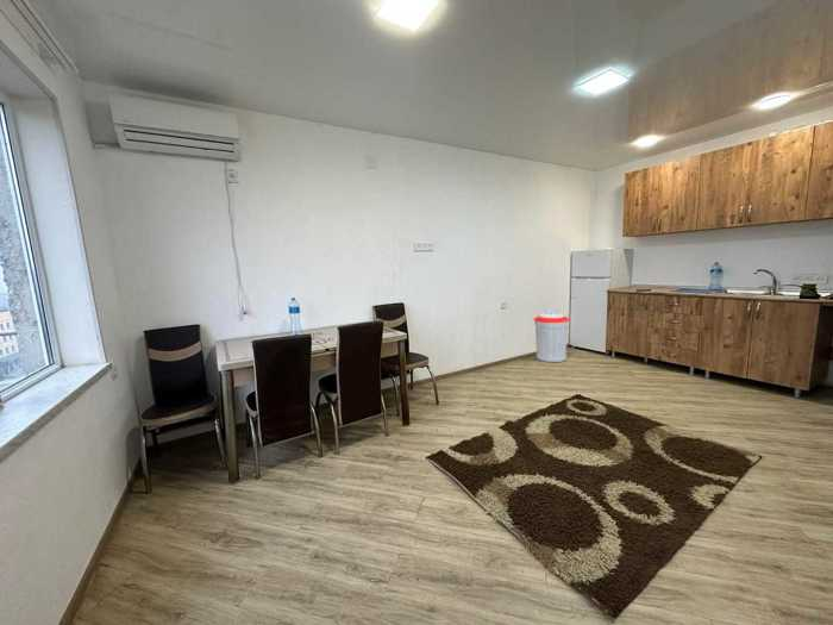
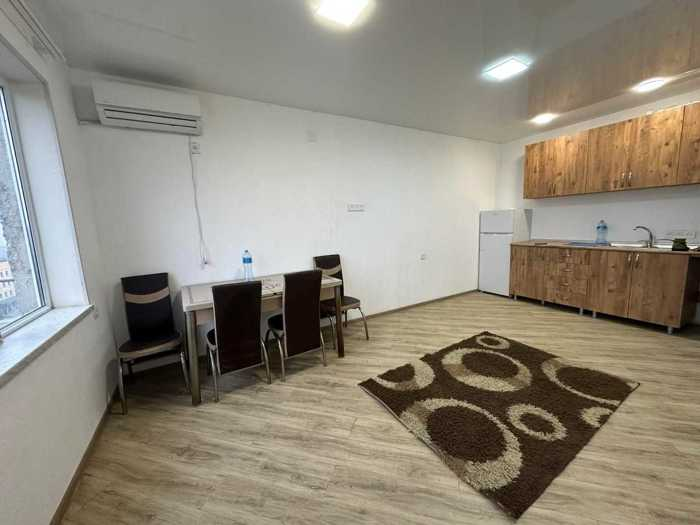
- trash can (551, 336)
